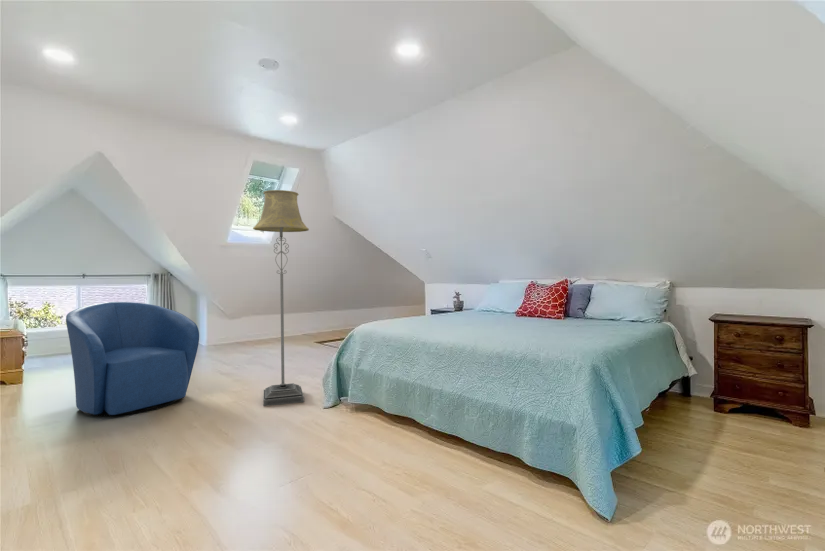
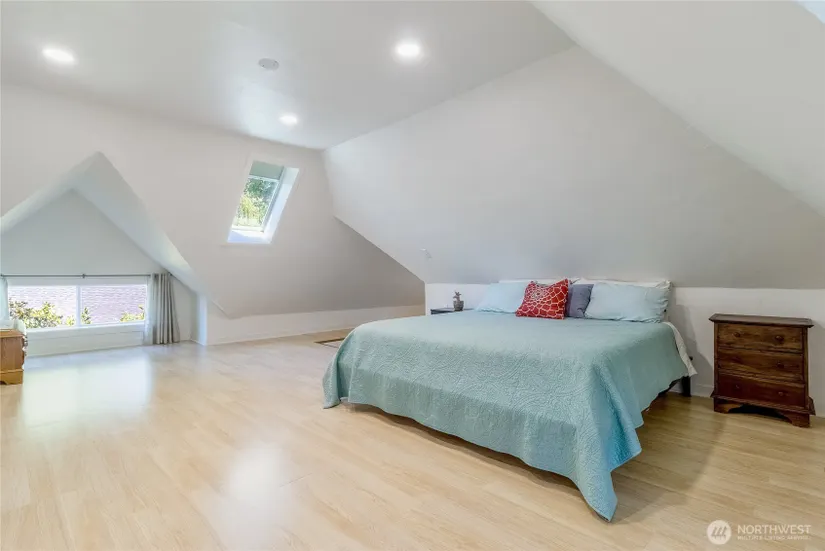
- floor lamp (282, 296)
- armchair (130, 352)
